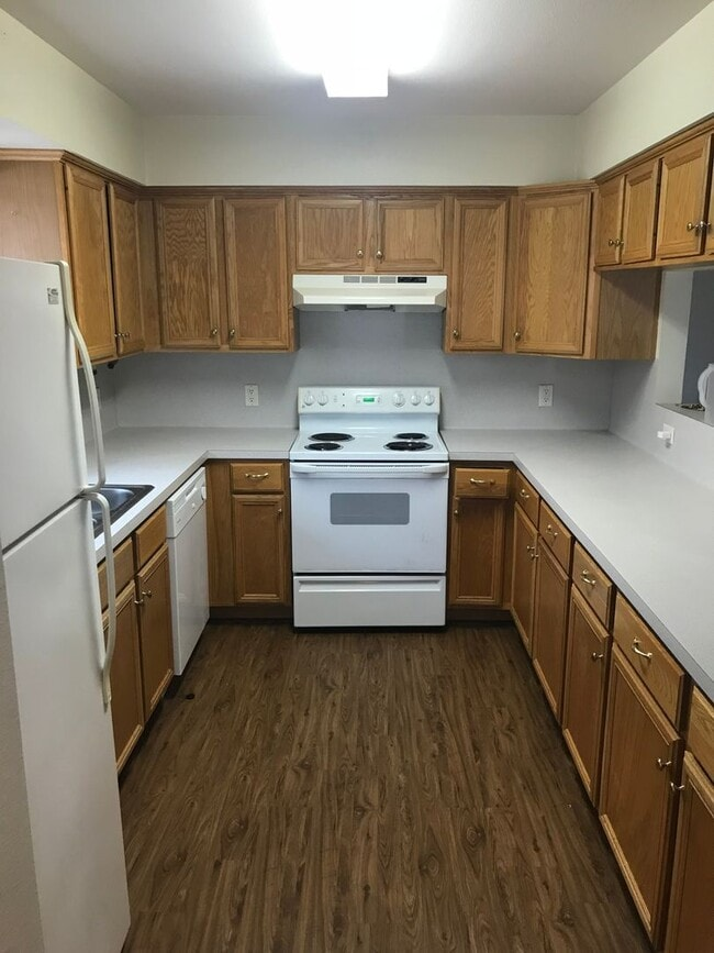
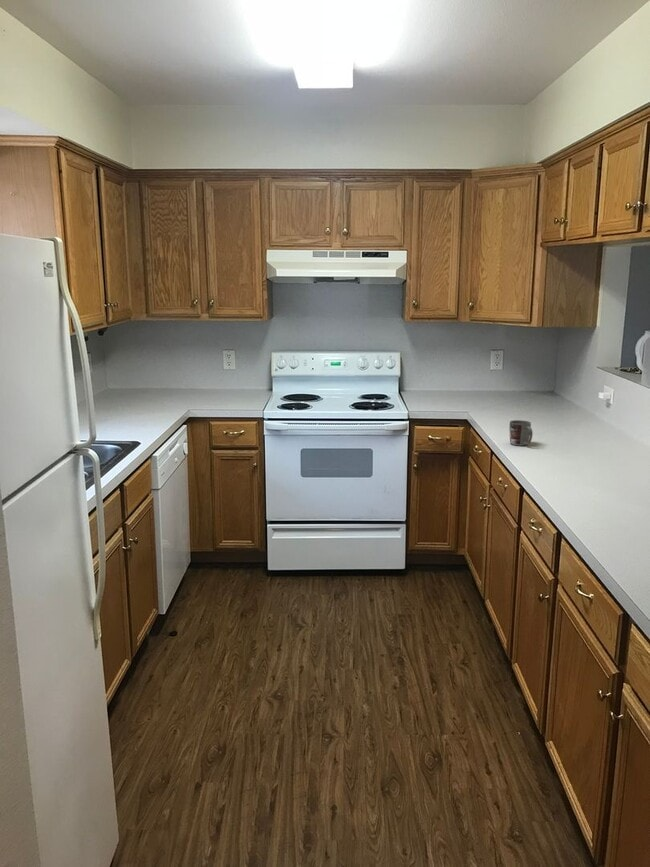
+ mug (522, 433)
